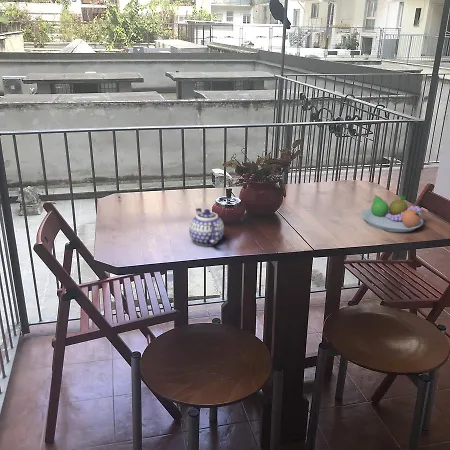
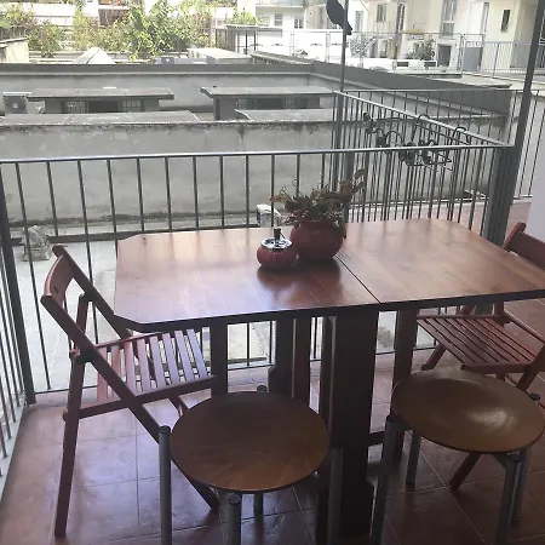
- teapot (206, 225)
- fruit bowl (392, 211)
